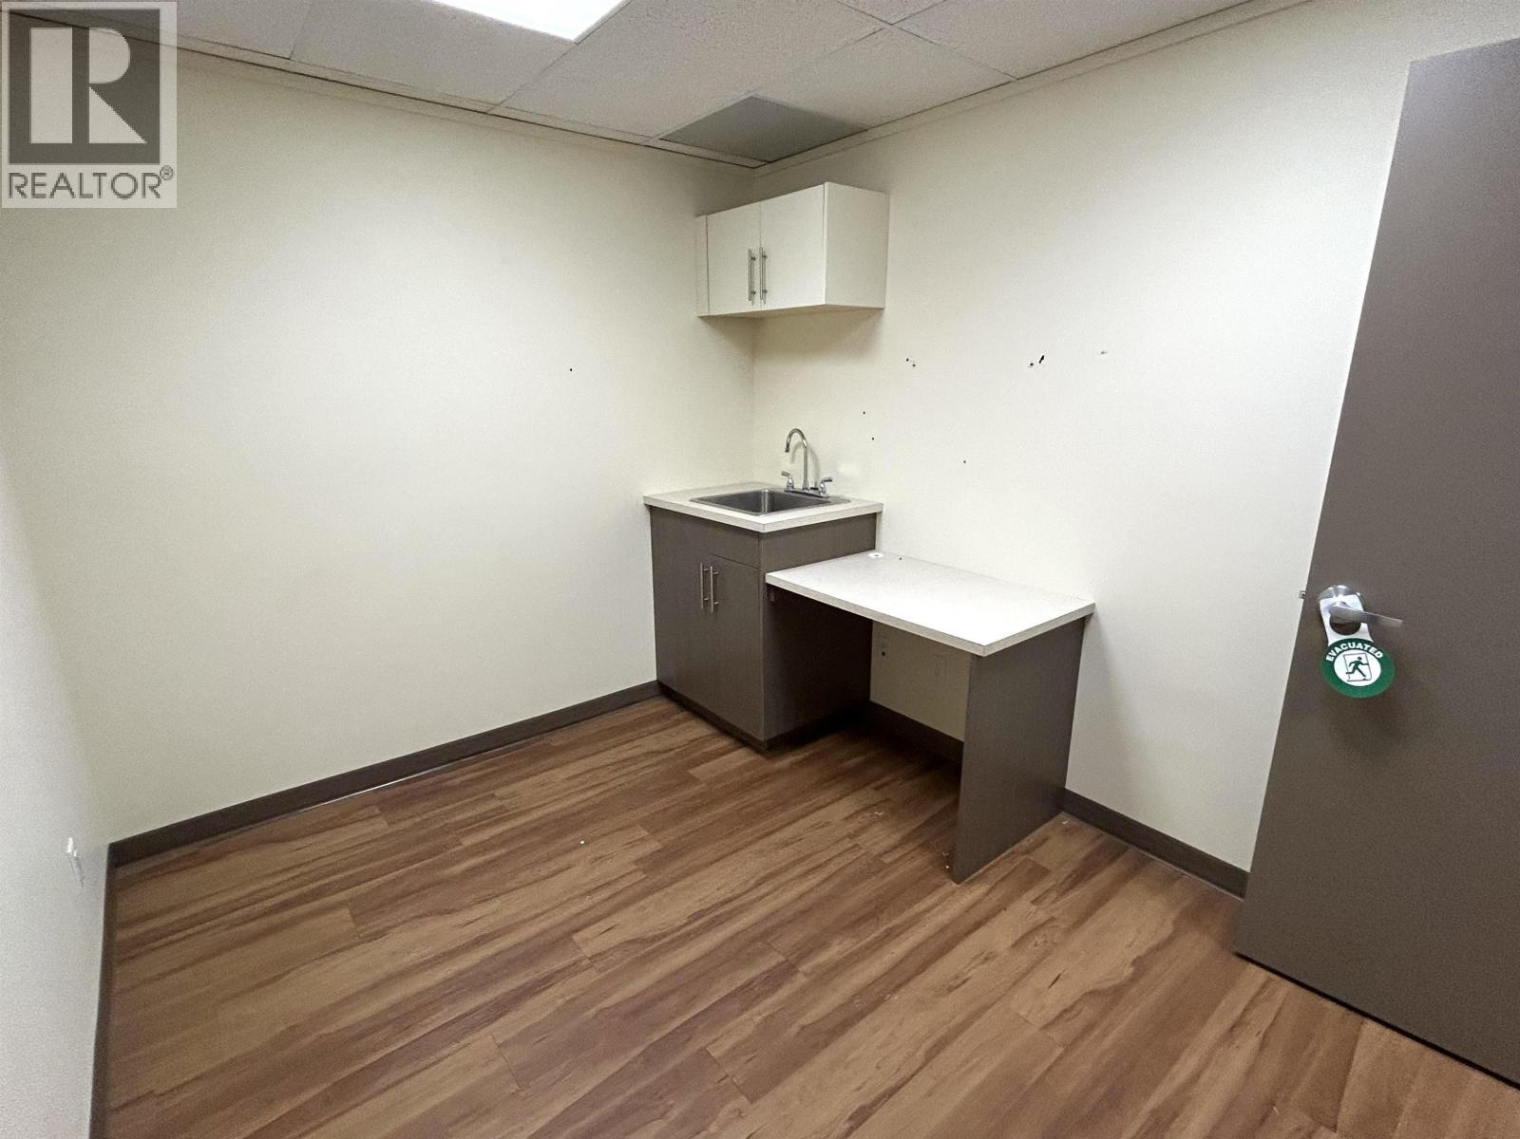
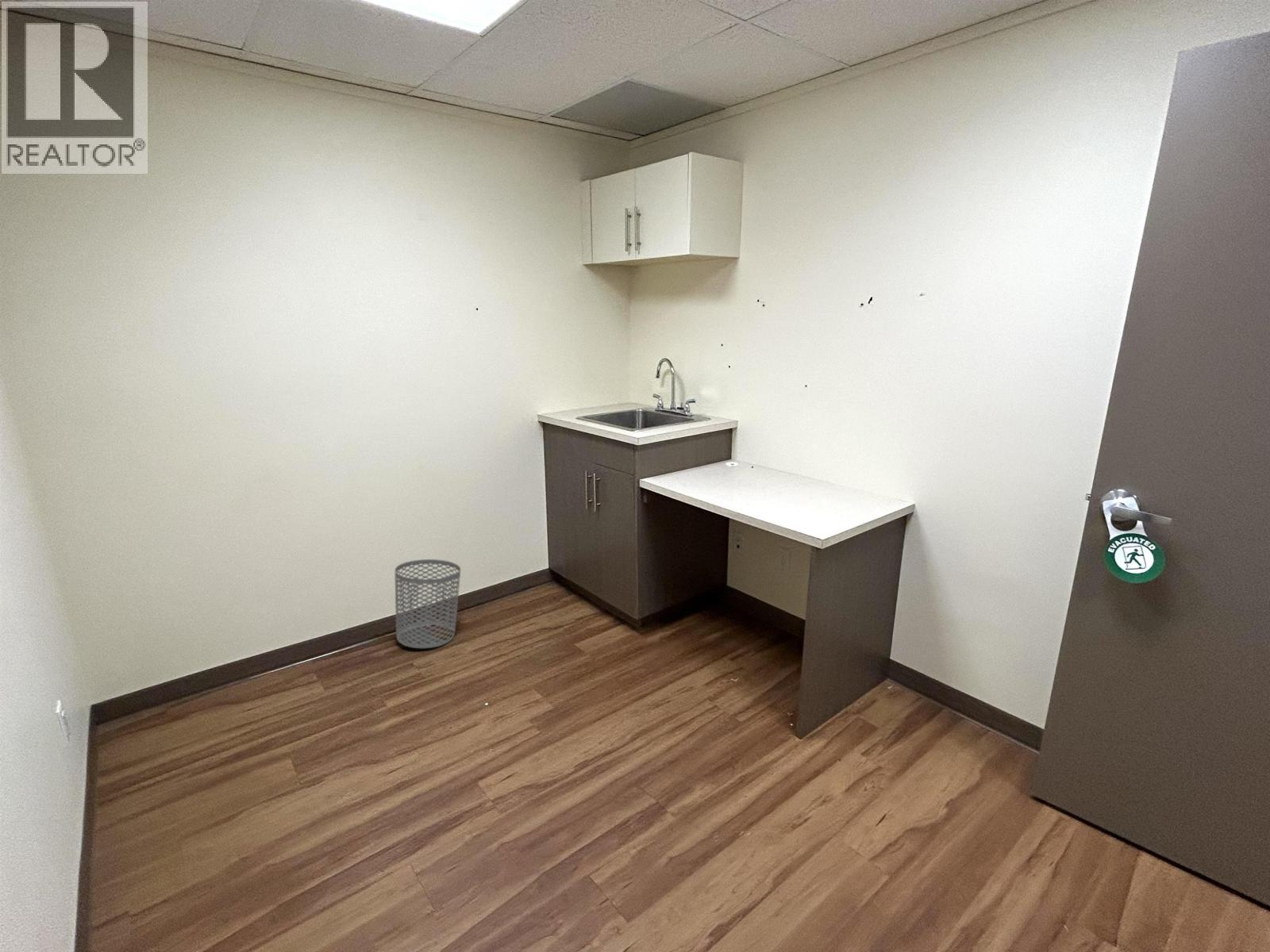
+ waste bin (427, 603)
